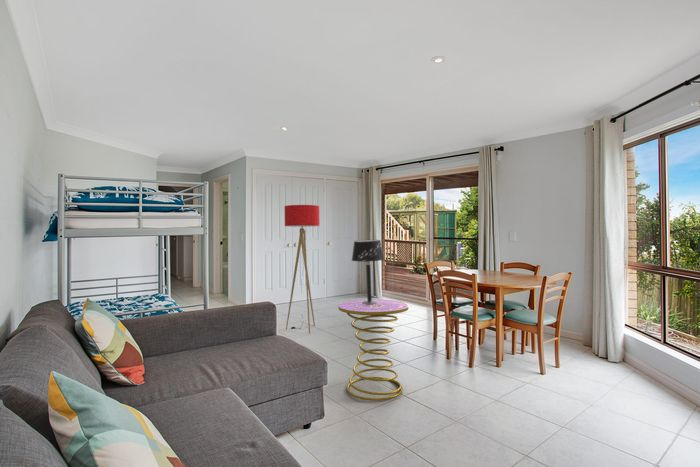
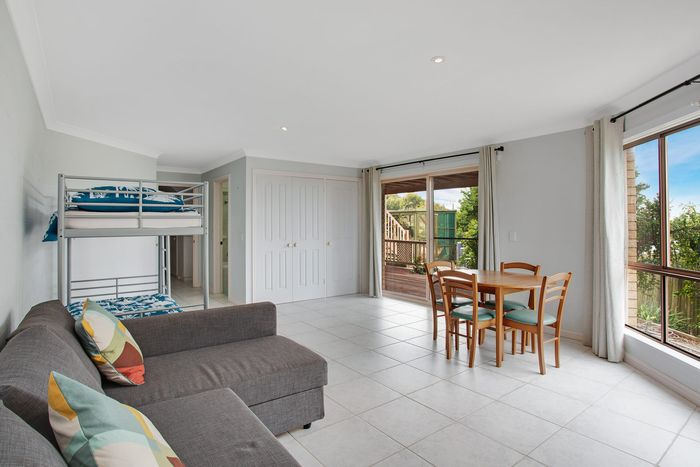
- side table (373, 349)
- table lamp (369, 271)
- floor lamp (303, 268)
